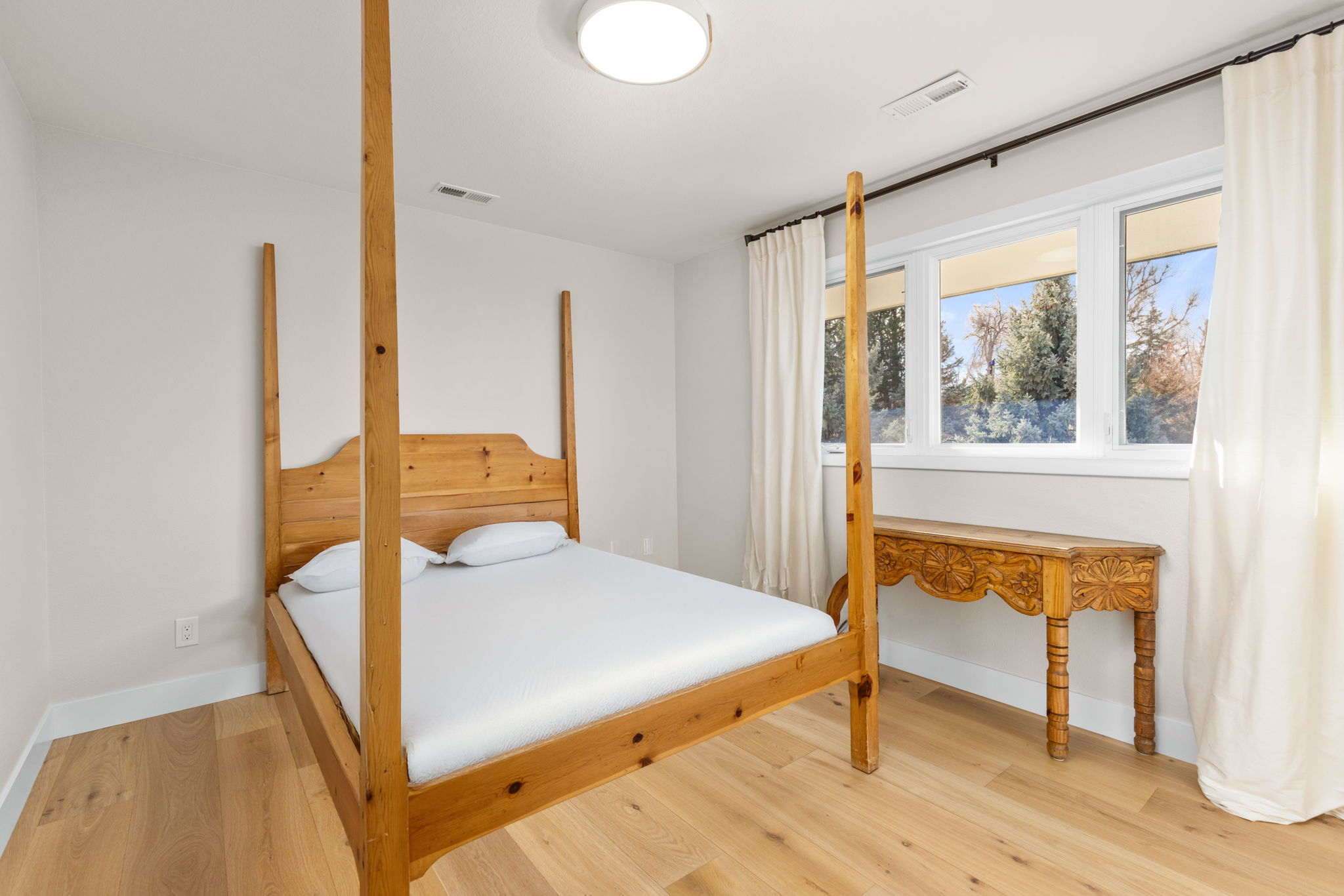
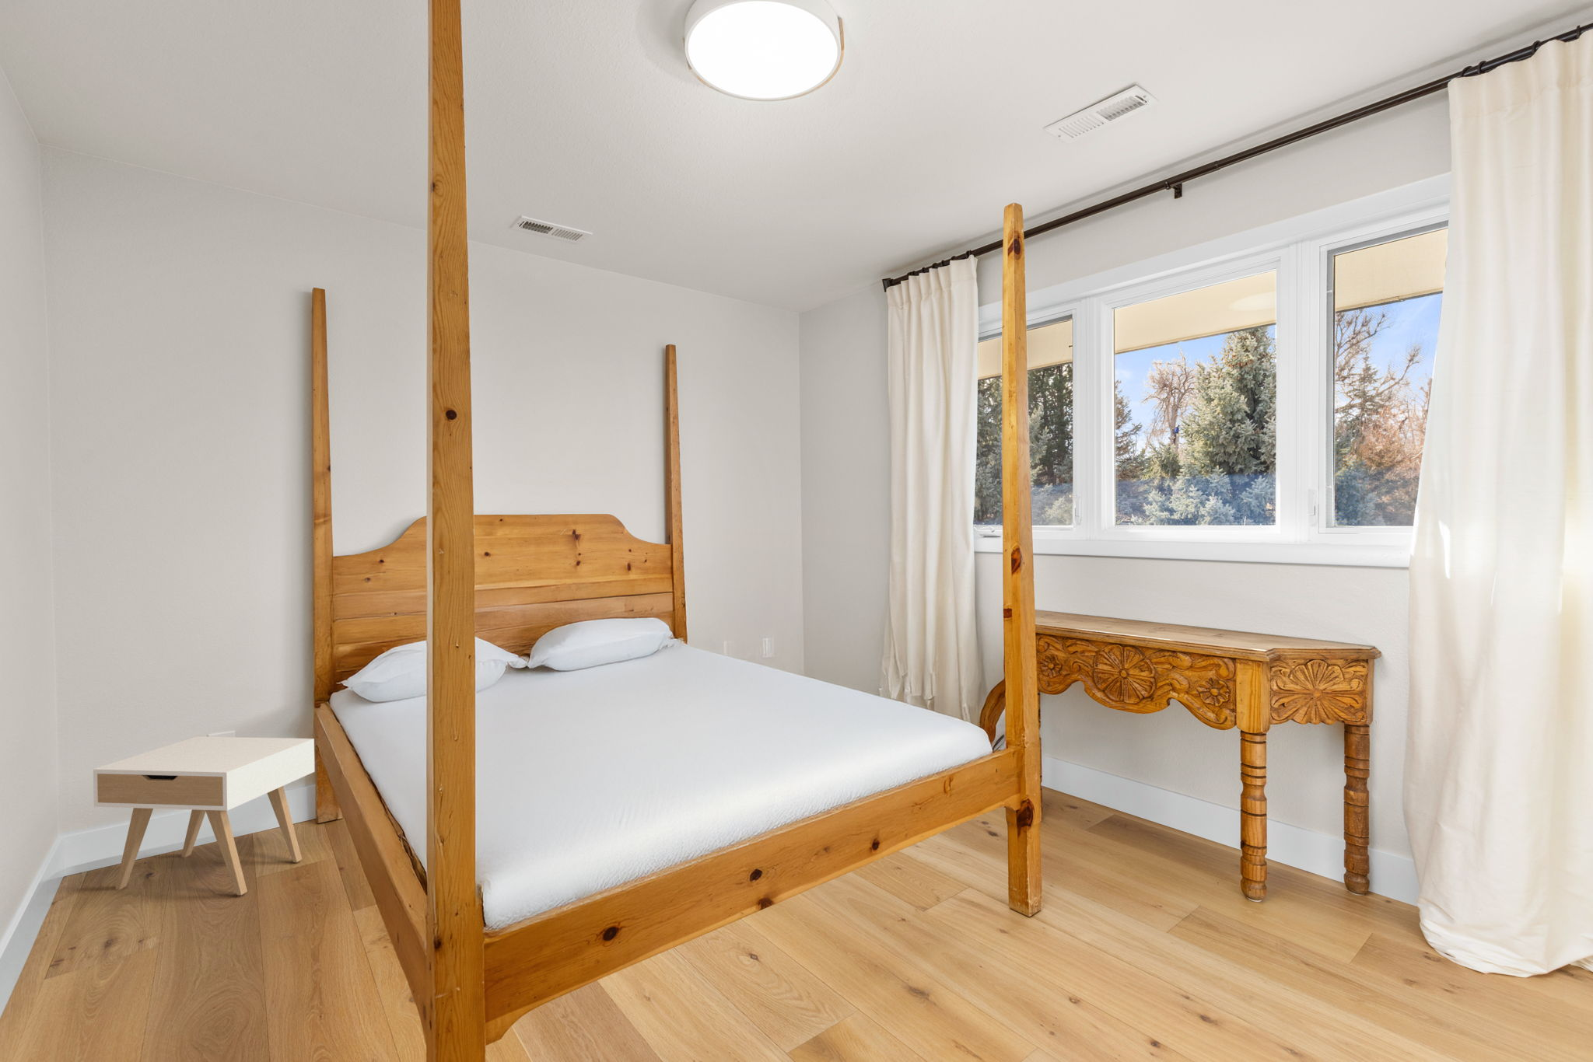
+ nightstand (211, 813)
